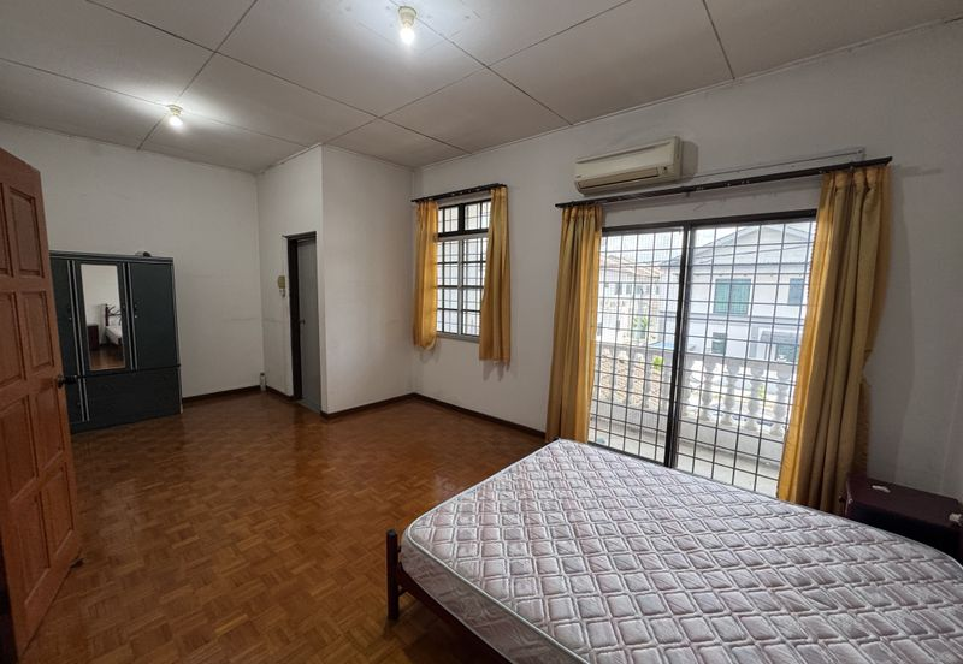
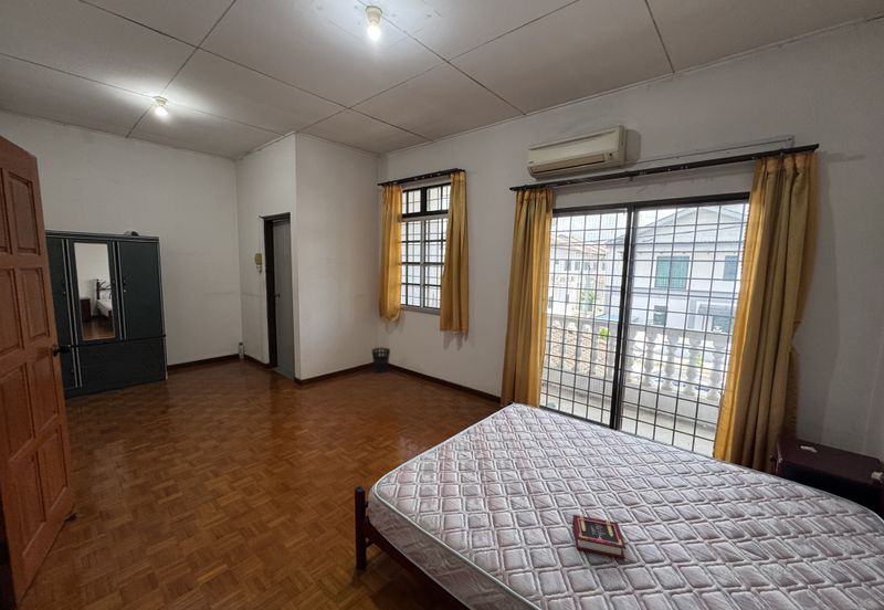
+ book (597, 534)
+ wastebasket (380, 359)
